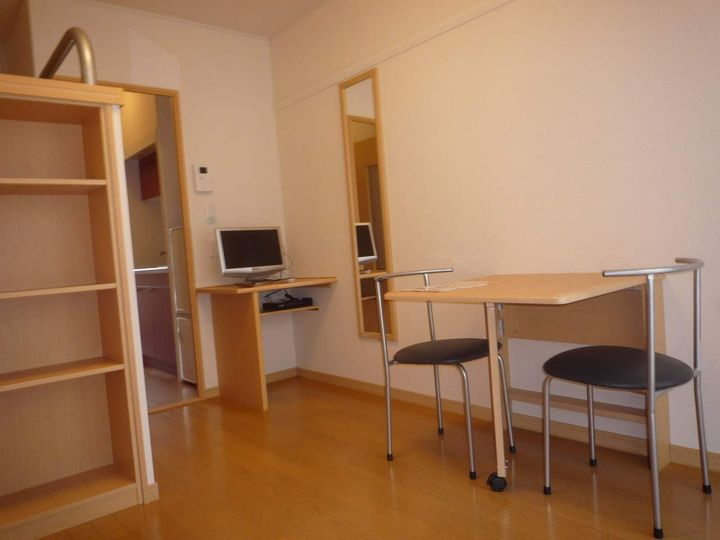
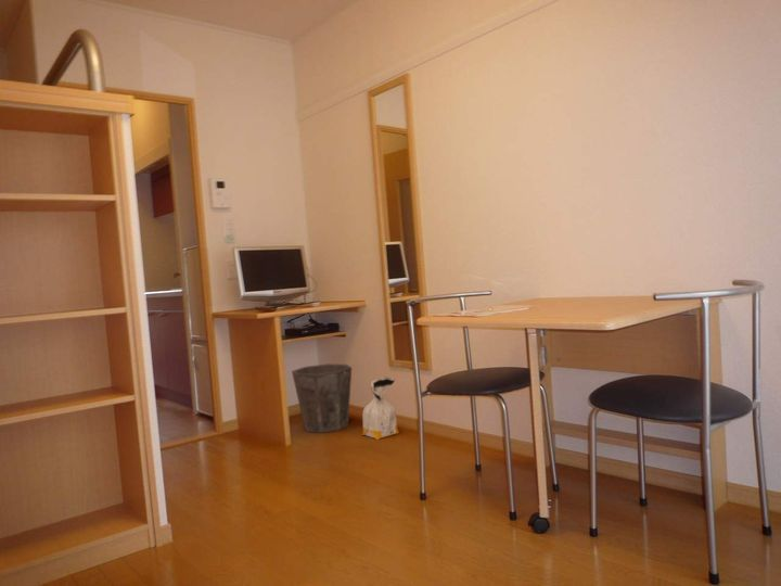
+ waste bin (323, 397)
+ bag (380, 405)
